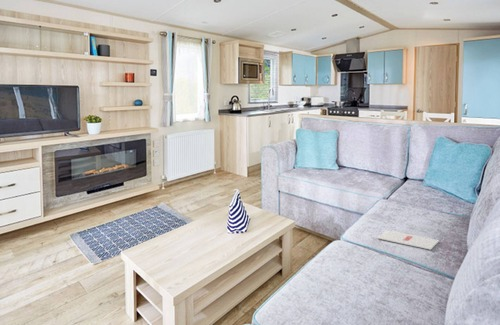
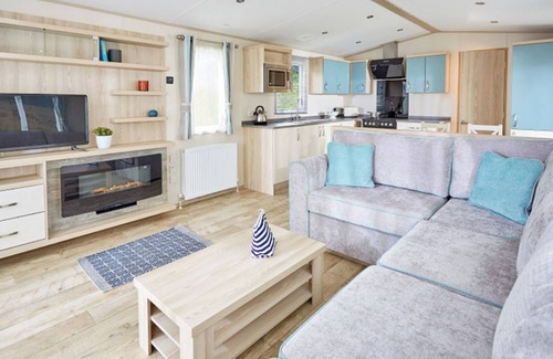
- magazine (407, 239)
